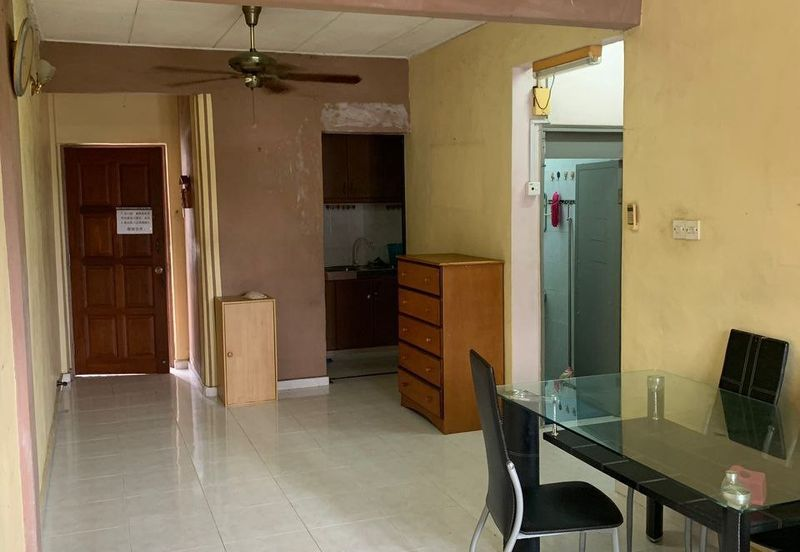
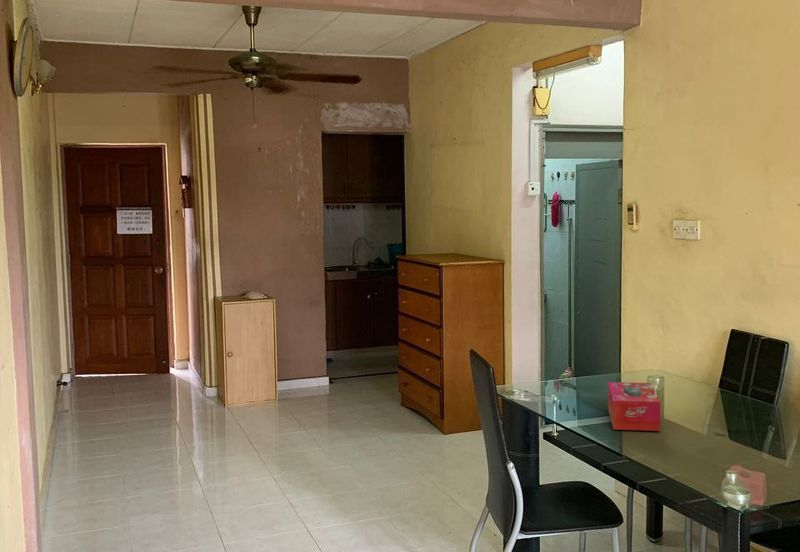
+ tissue box (632, 405)
